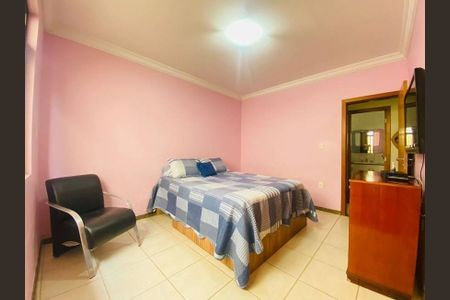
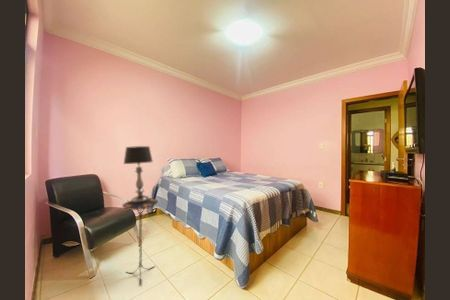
+ side table (140, 237)
+ table lamp (140, 174)
